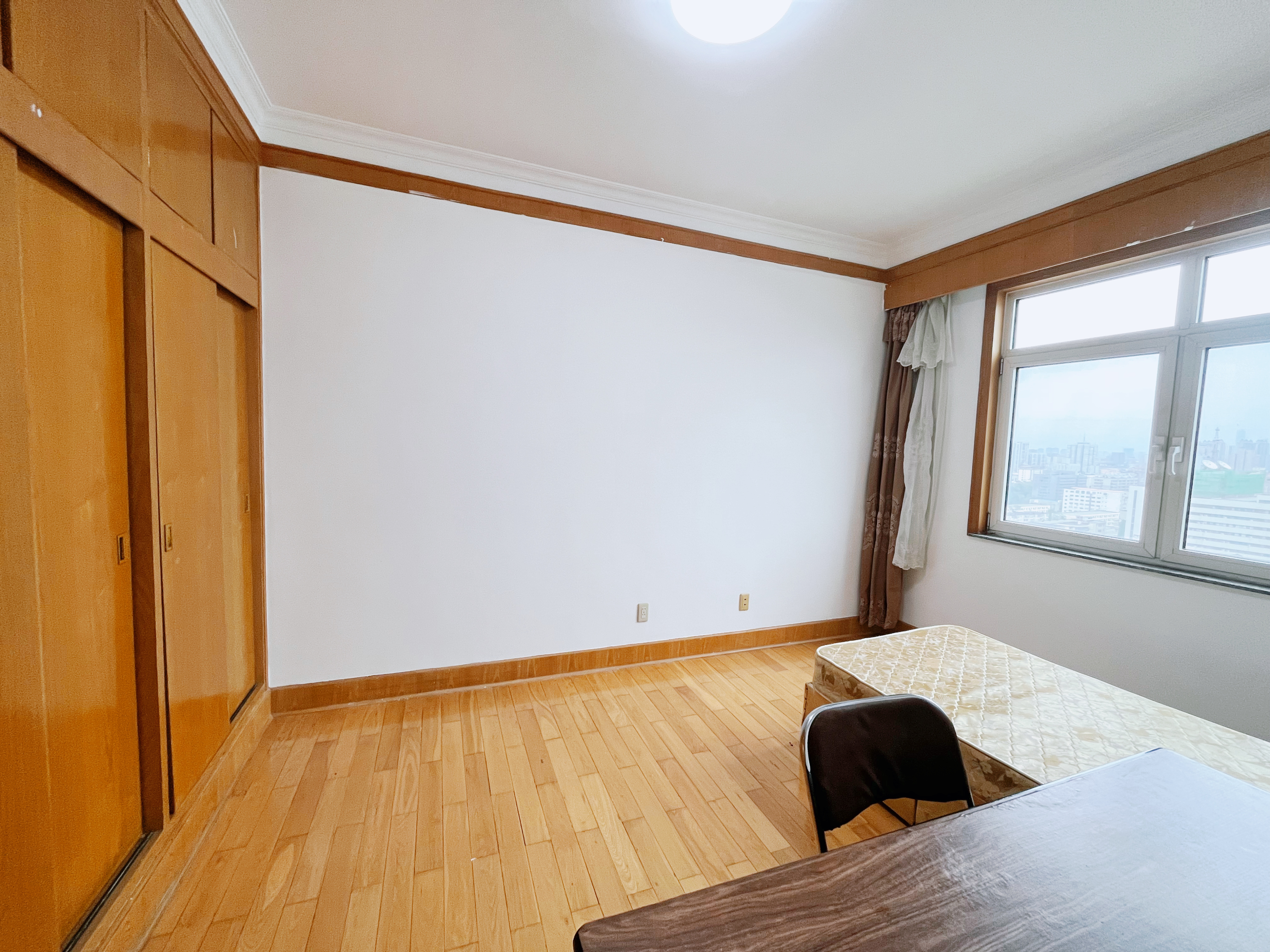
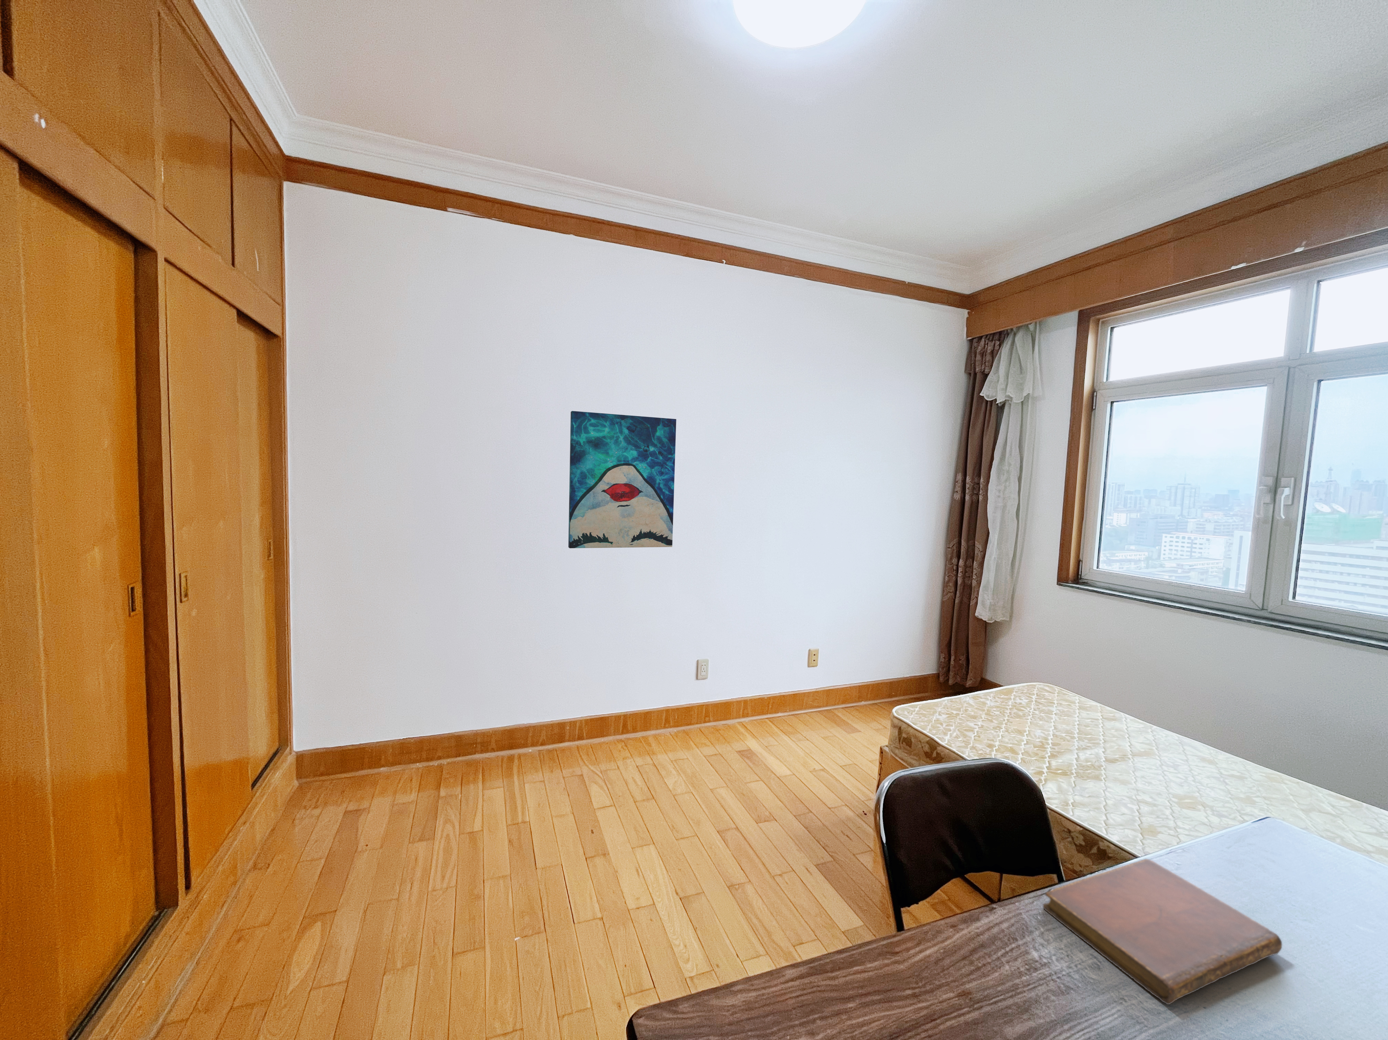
+ notebook (1157, 921)
+ wall art (623, 482)
